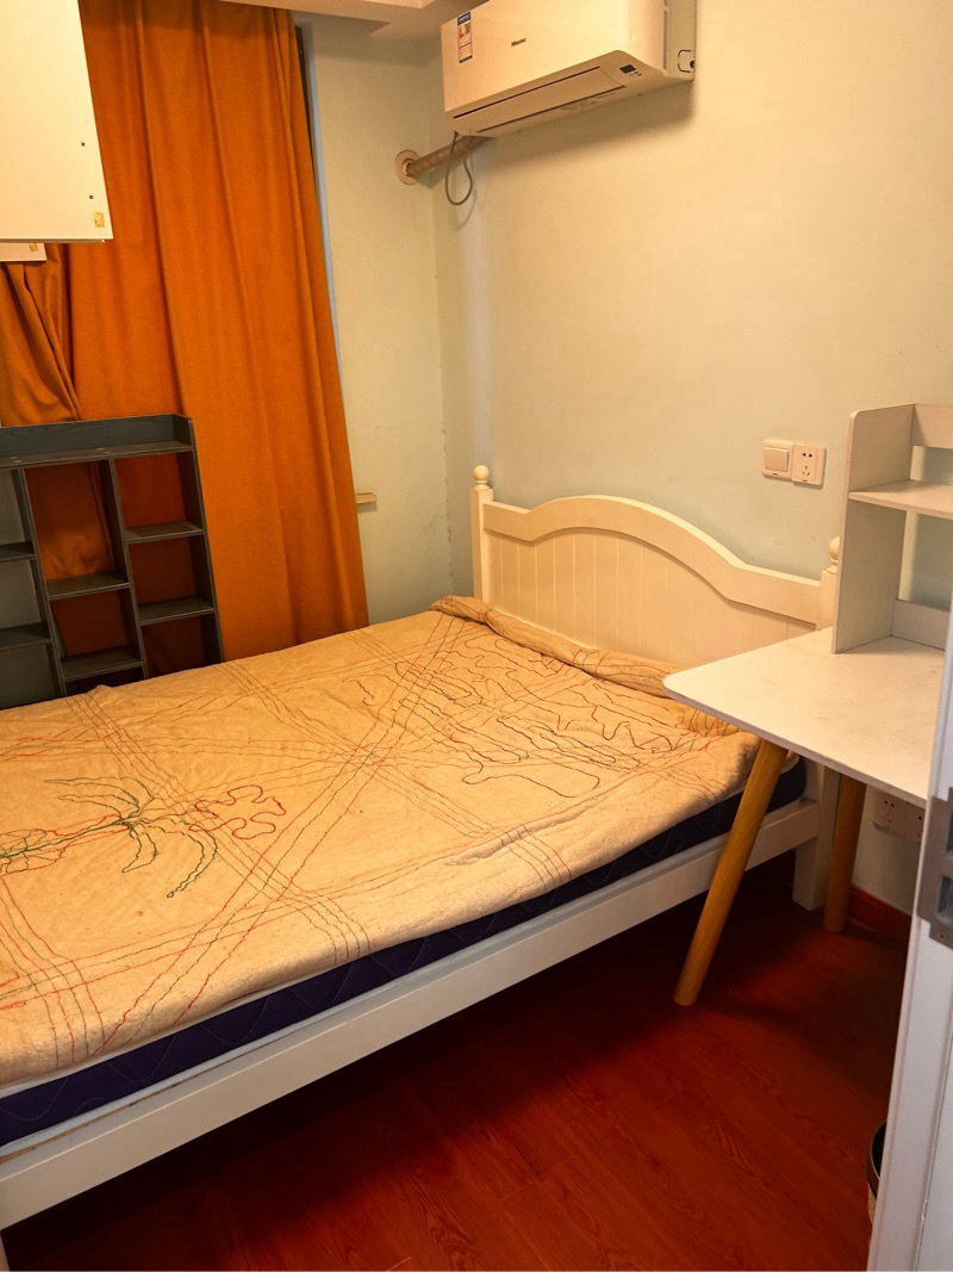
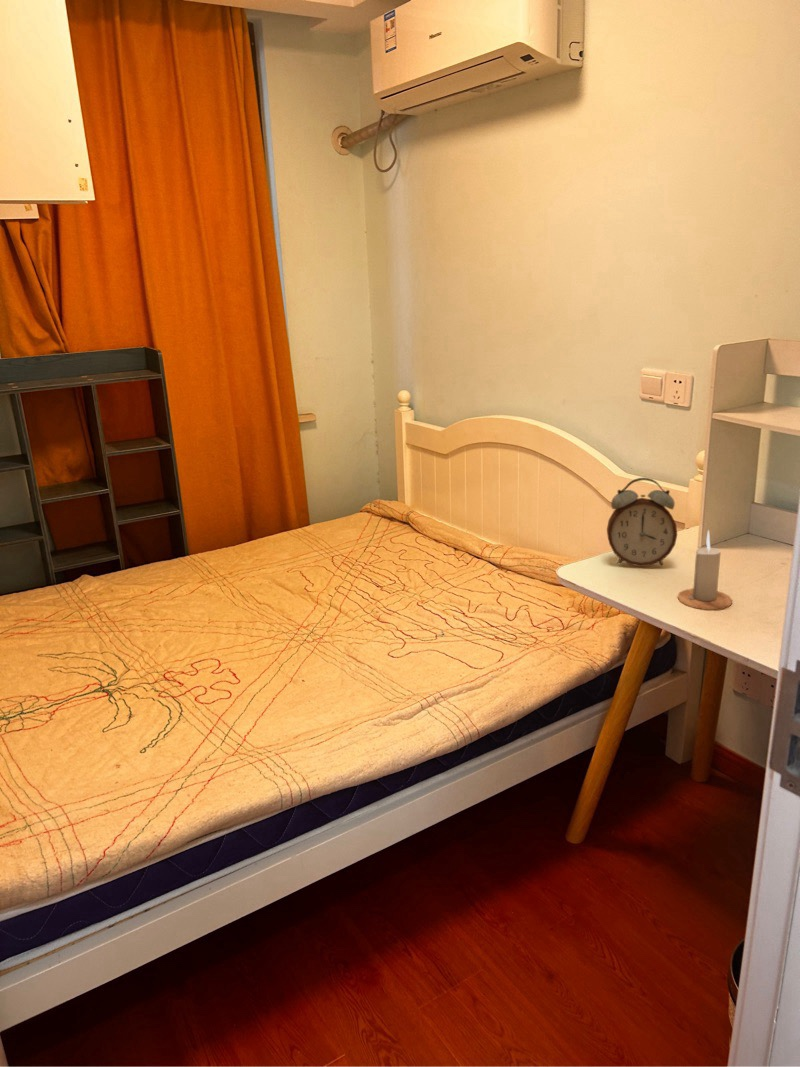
+ candle (707, 564)
+ alarm clock (641, 521)
